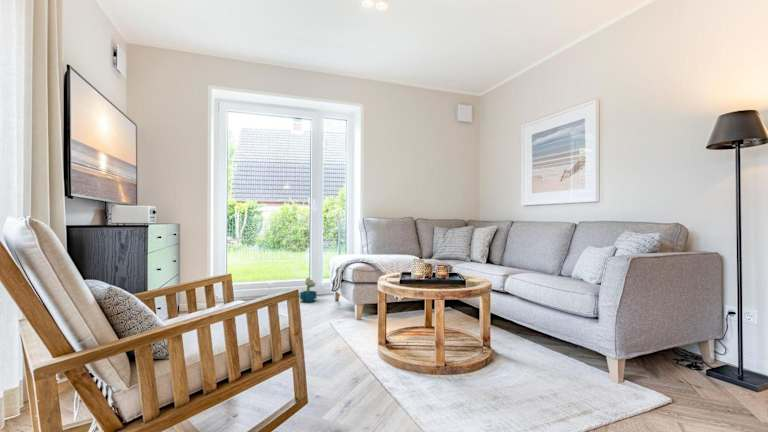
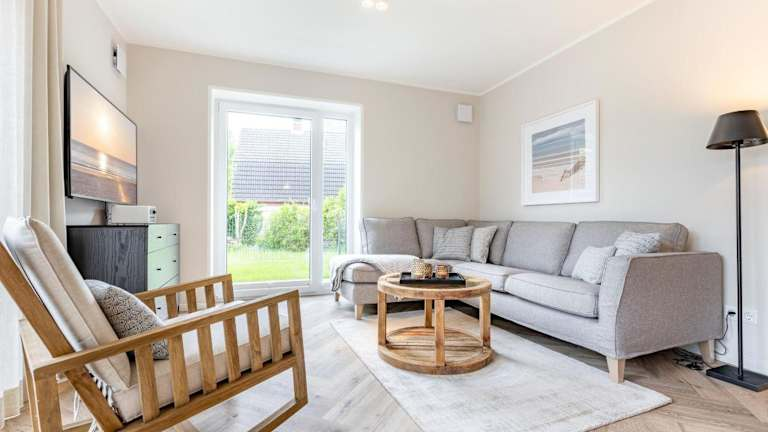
- decorative plant (308, 289)
